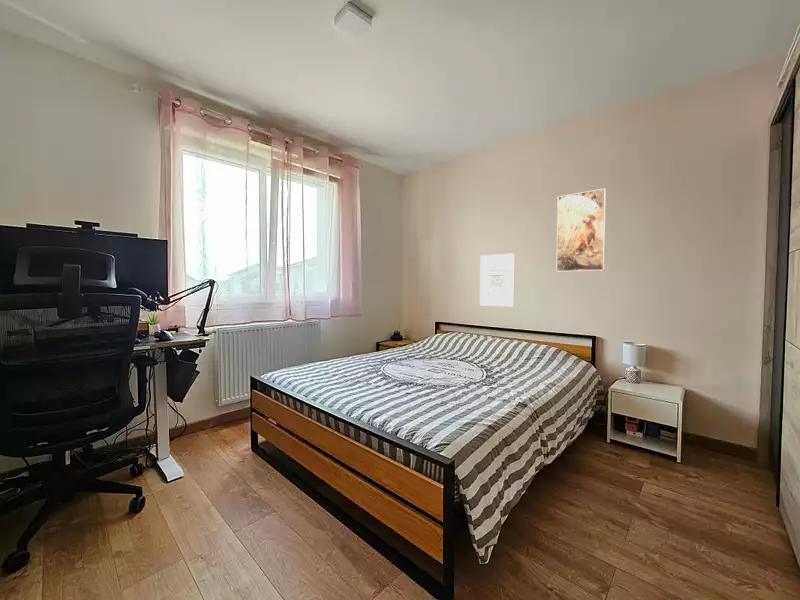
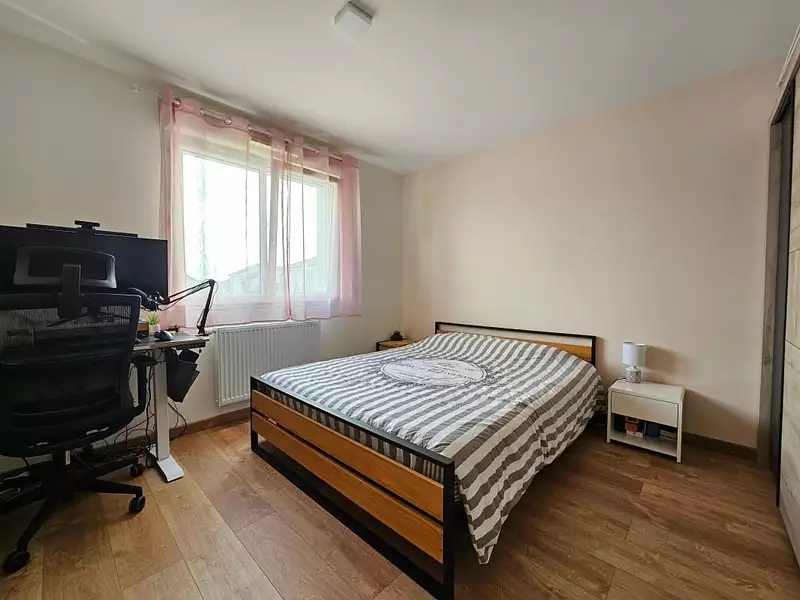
- wall art (496, 280)
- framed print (580, 232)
